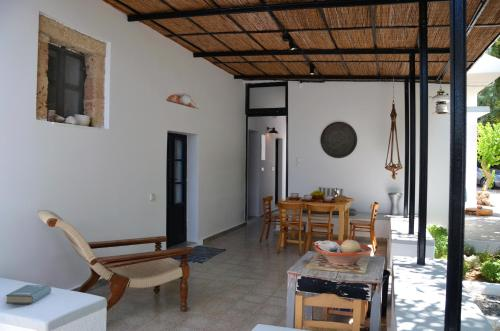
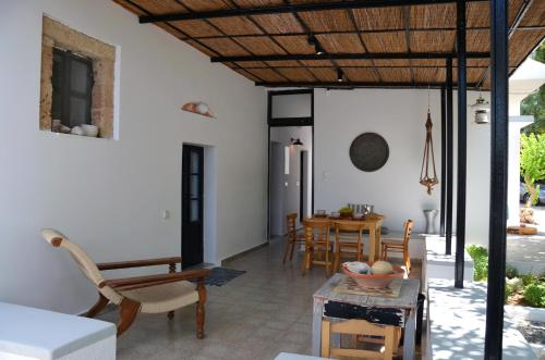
- hardback book (29, 294)
